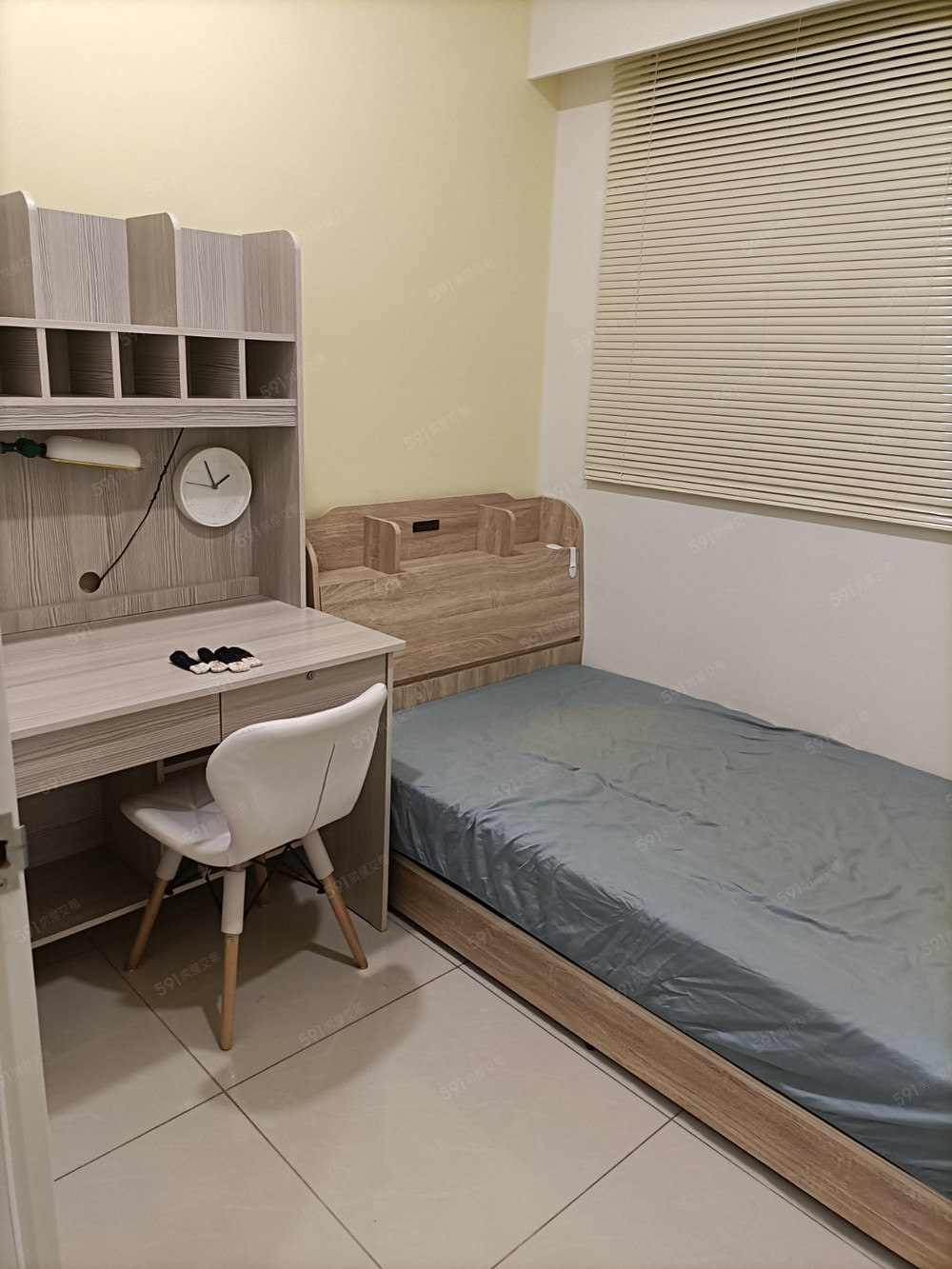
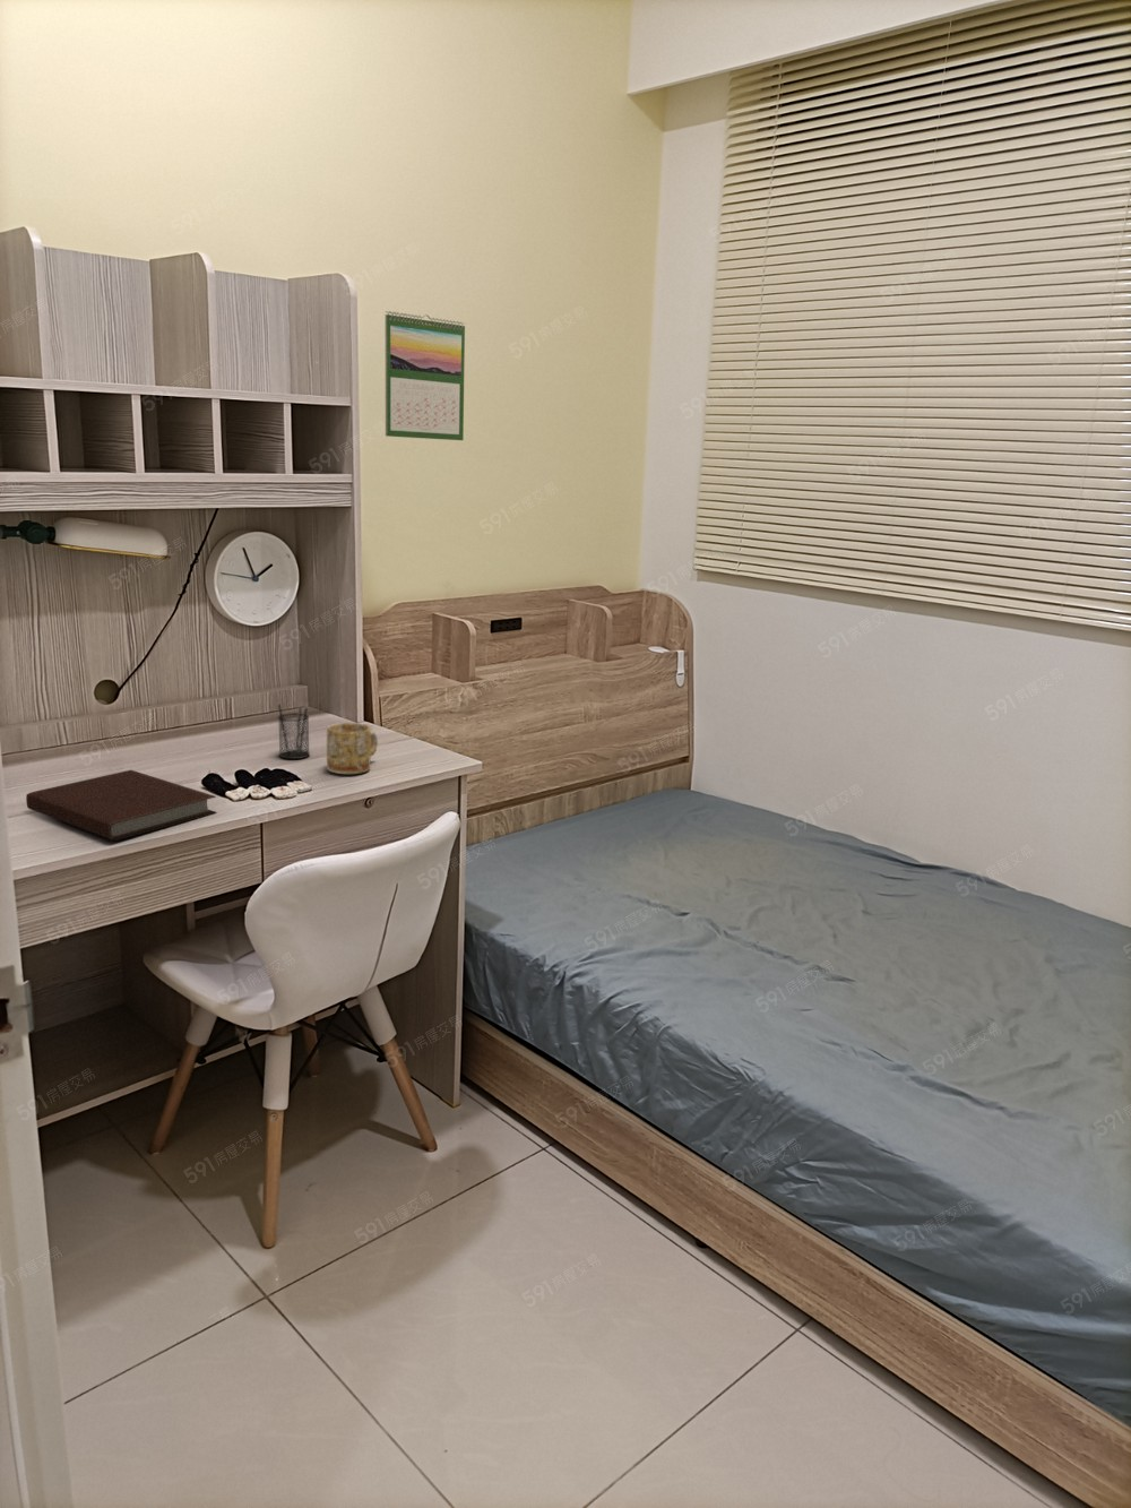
+ mug (354, 745)
+ pencil holder (293, 726)
+ notebook (121, 802)
+ calendar (425, 377)
